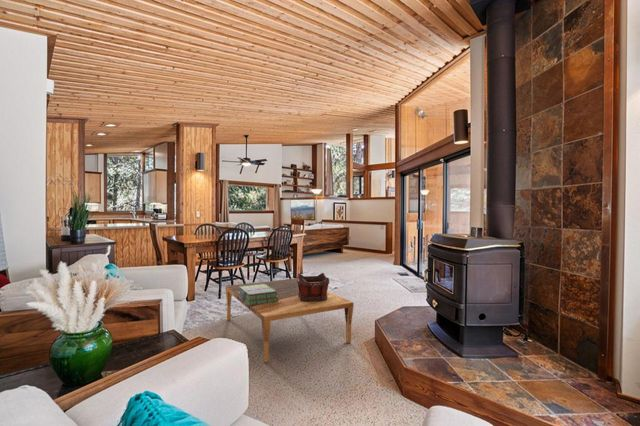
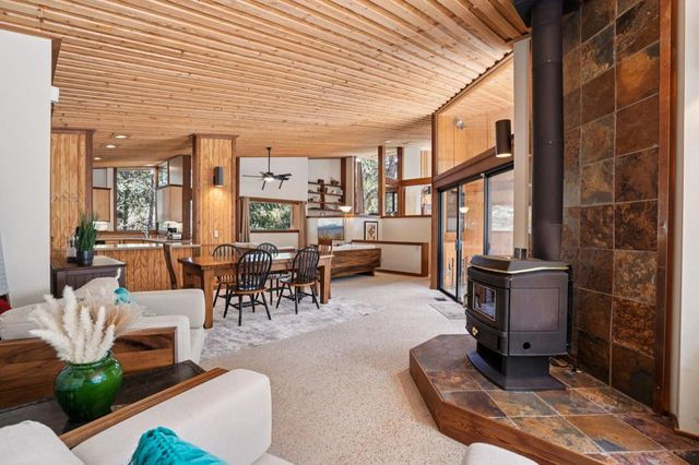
- decorative container (312, 286)
- stack of books (257, 293)
- coffee table (283, 311)
